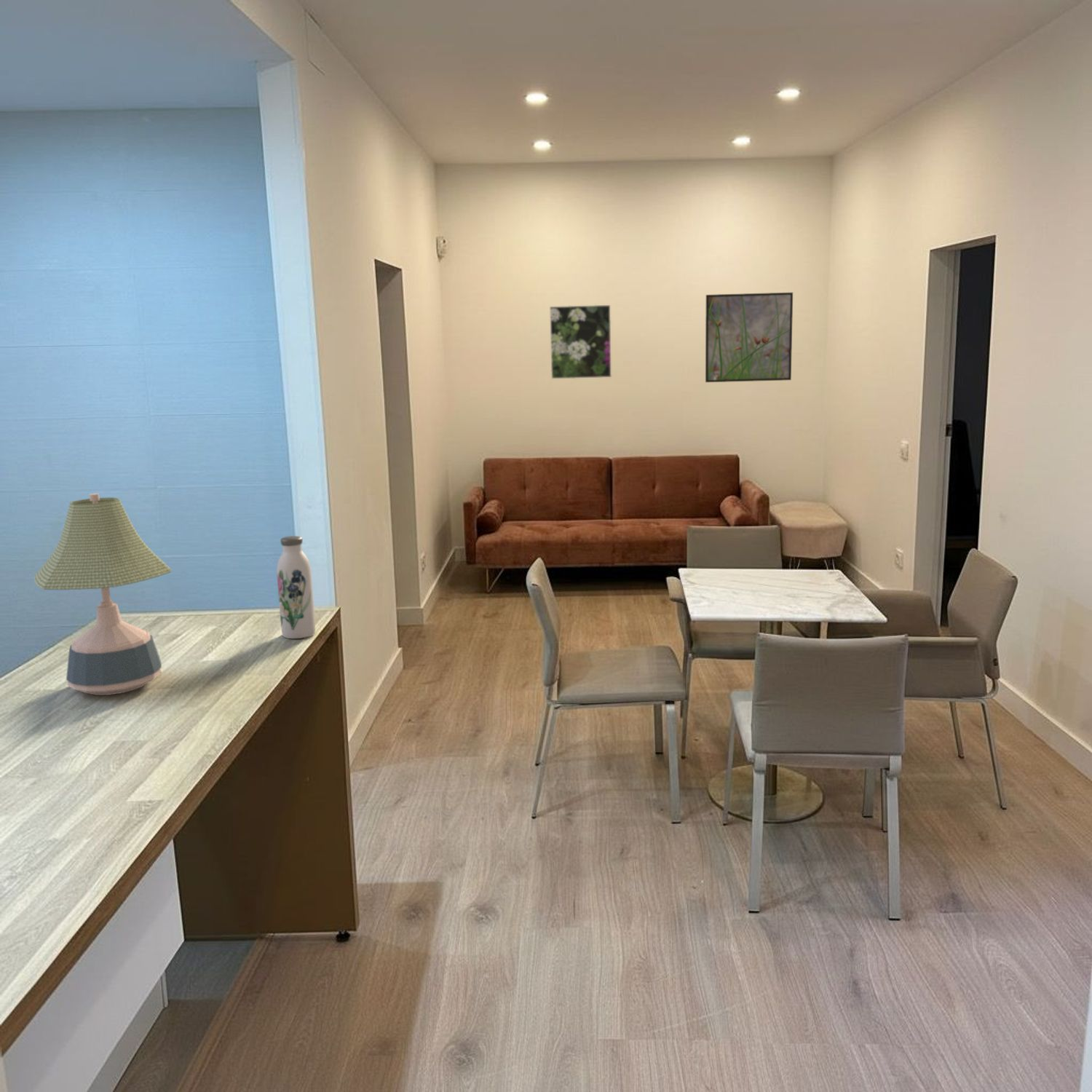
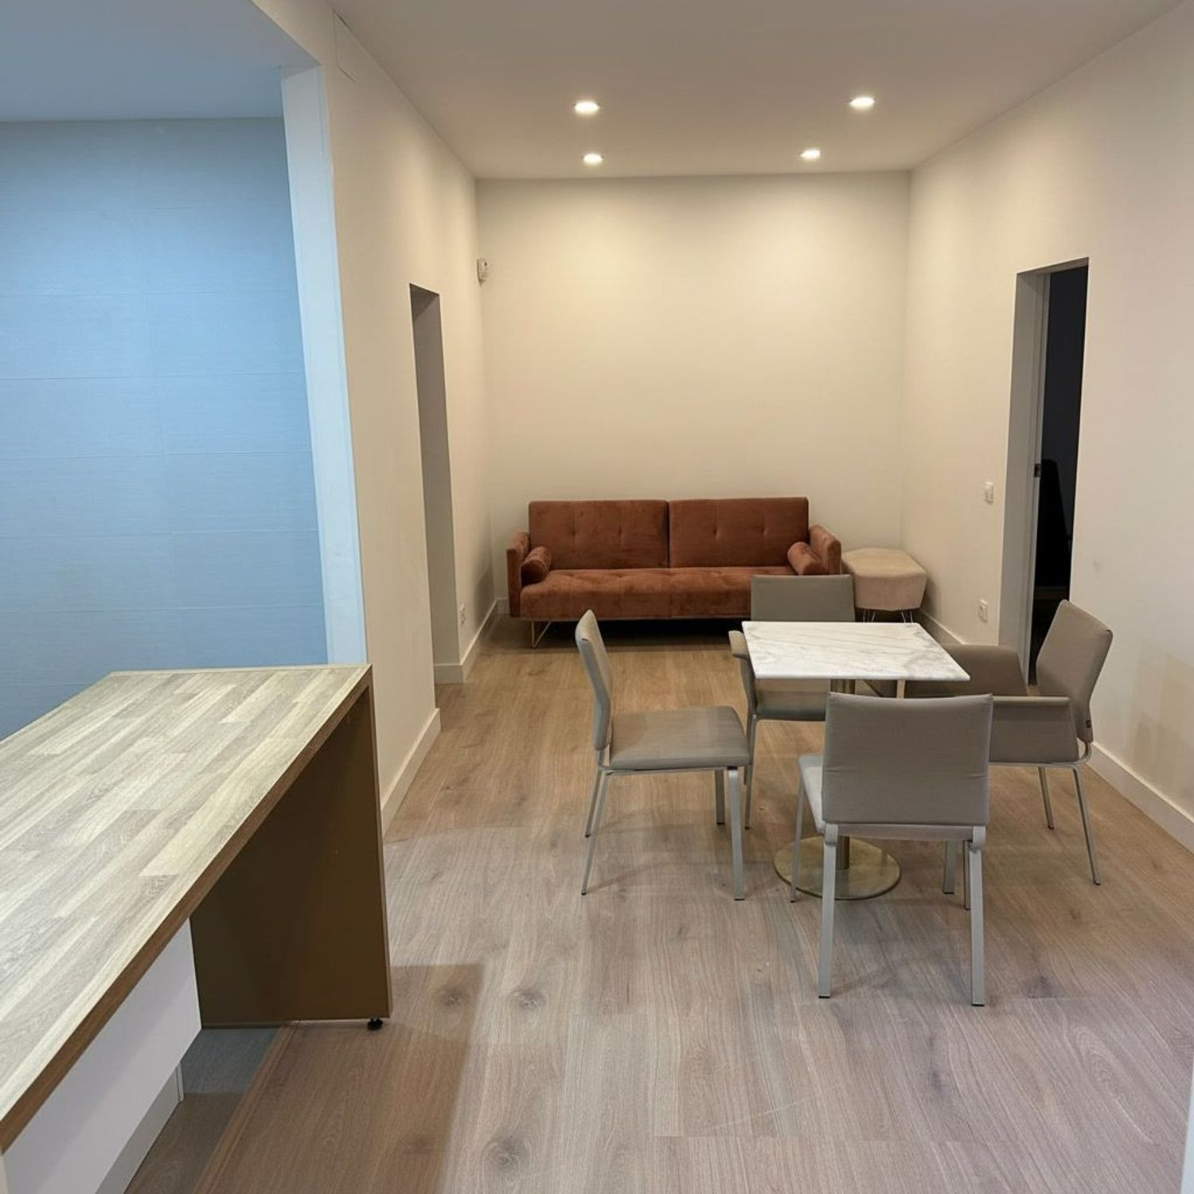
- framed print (580, 342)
- water bottle (295, 586)
- desk lamp (105, 591)
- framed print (748, 338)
